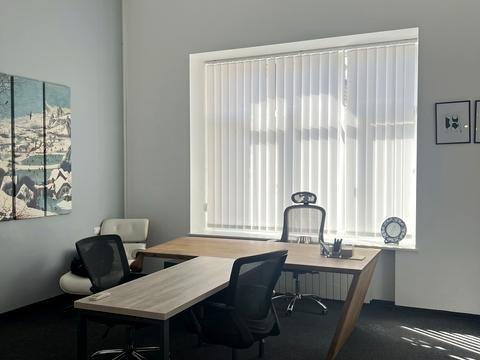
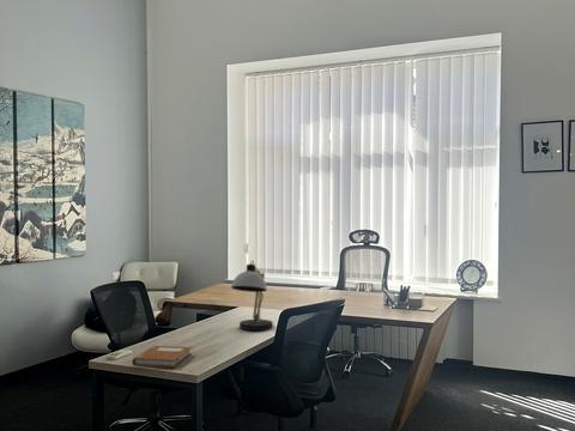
+ desk lamp (255, 292)
+ notebook (163, 356)
